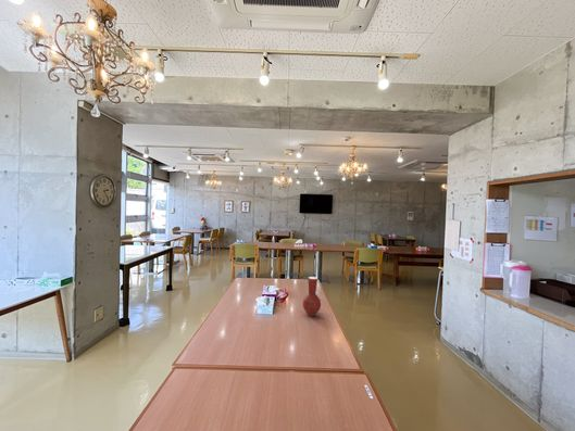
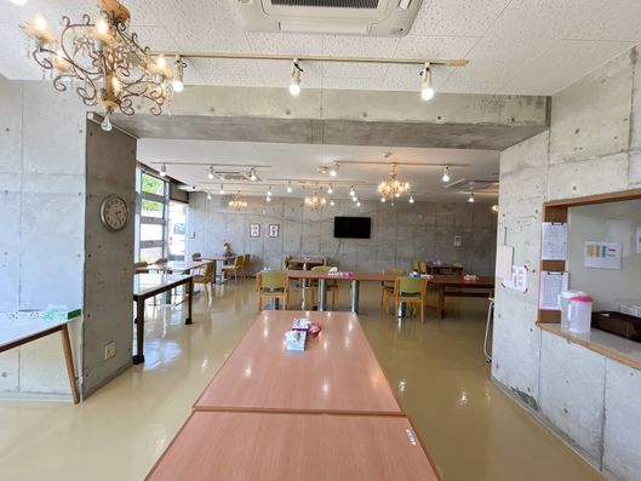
- vase (312, 296)
